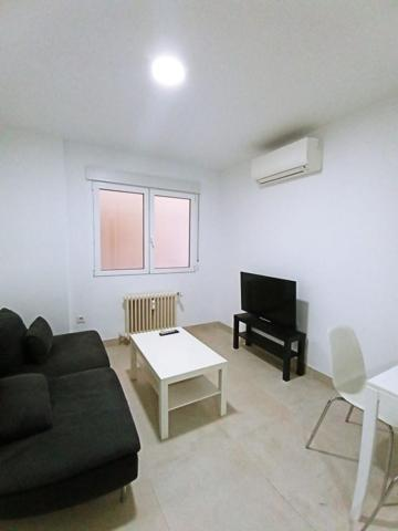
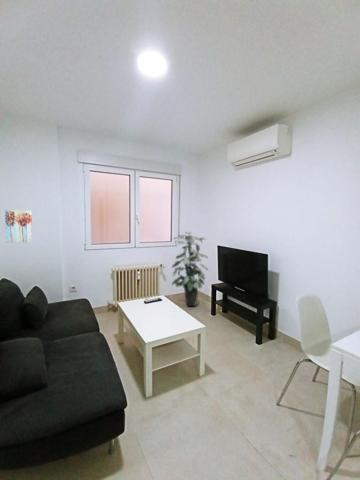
+ wall art (19, 226)
+ indoor plant (188, 268)
